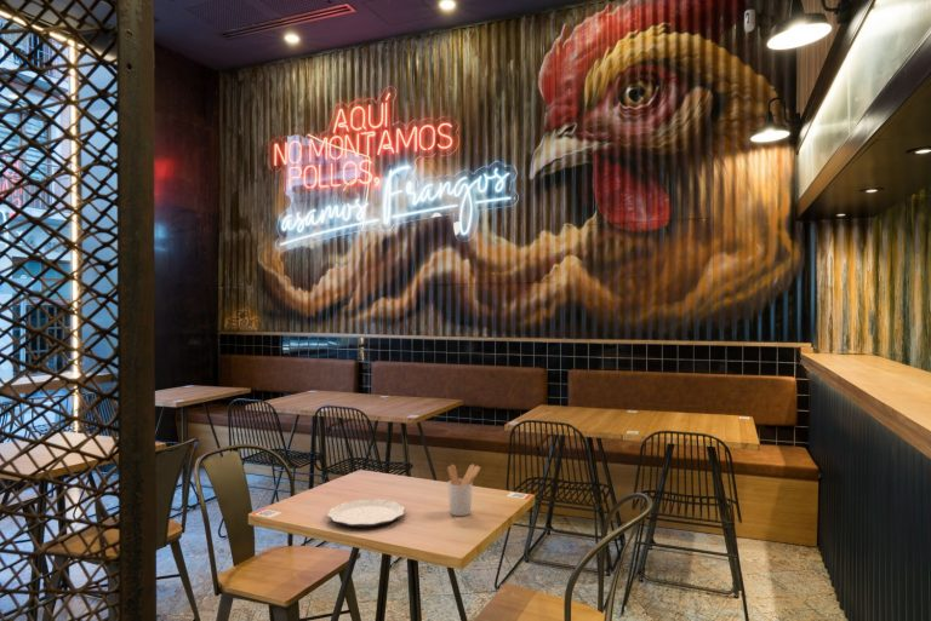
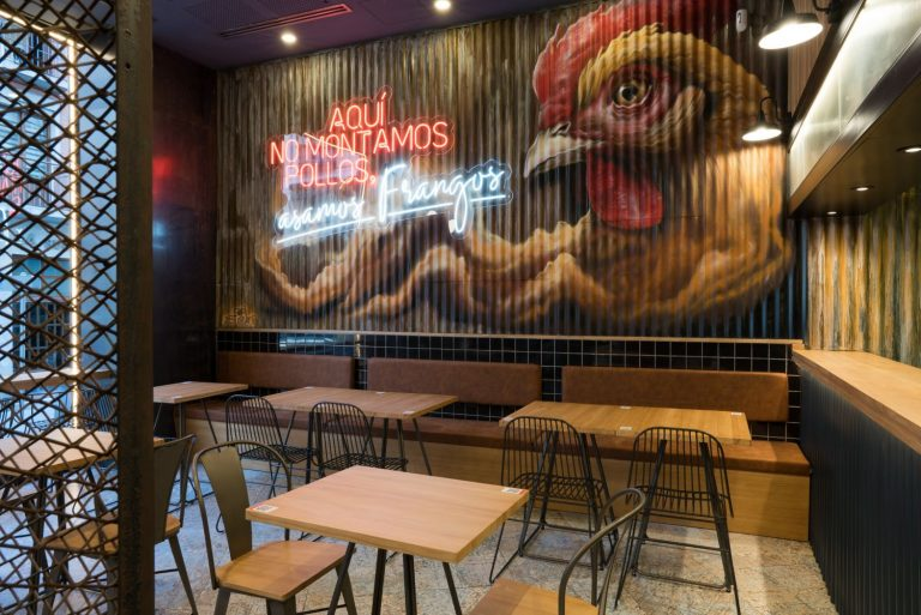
- utensil holder (464, 488)
- plate (366, 513)
